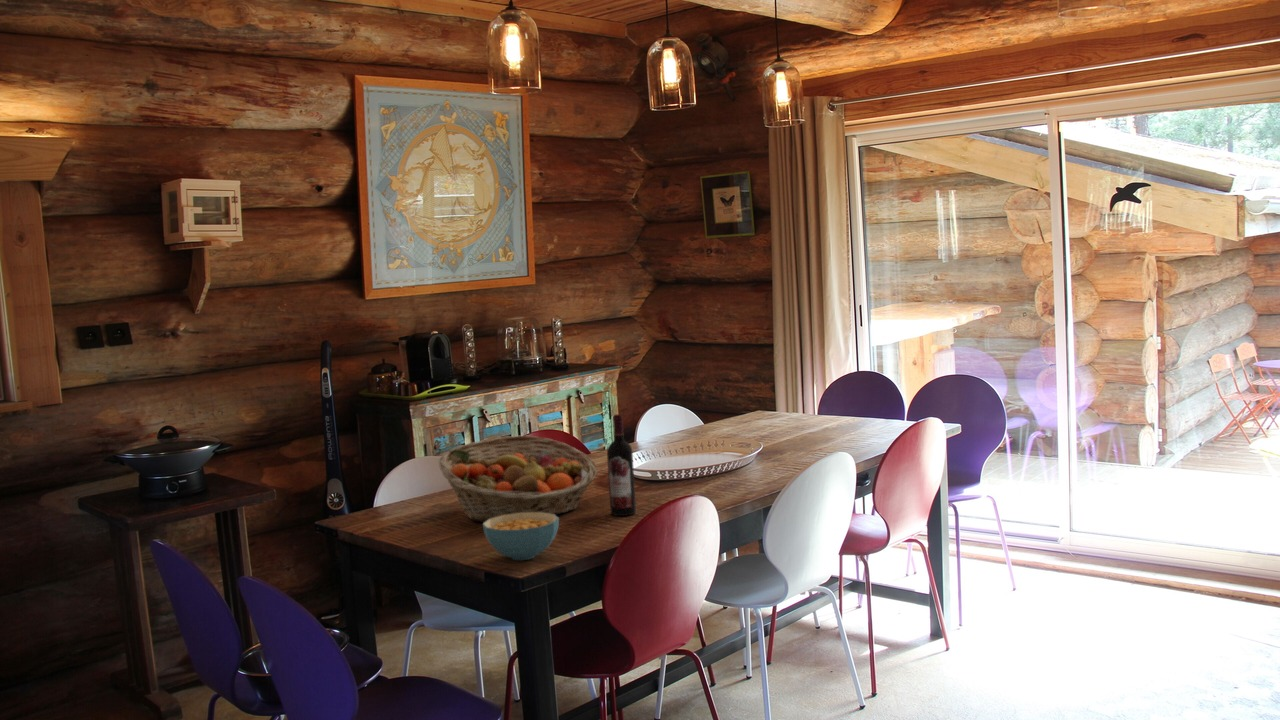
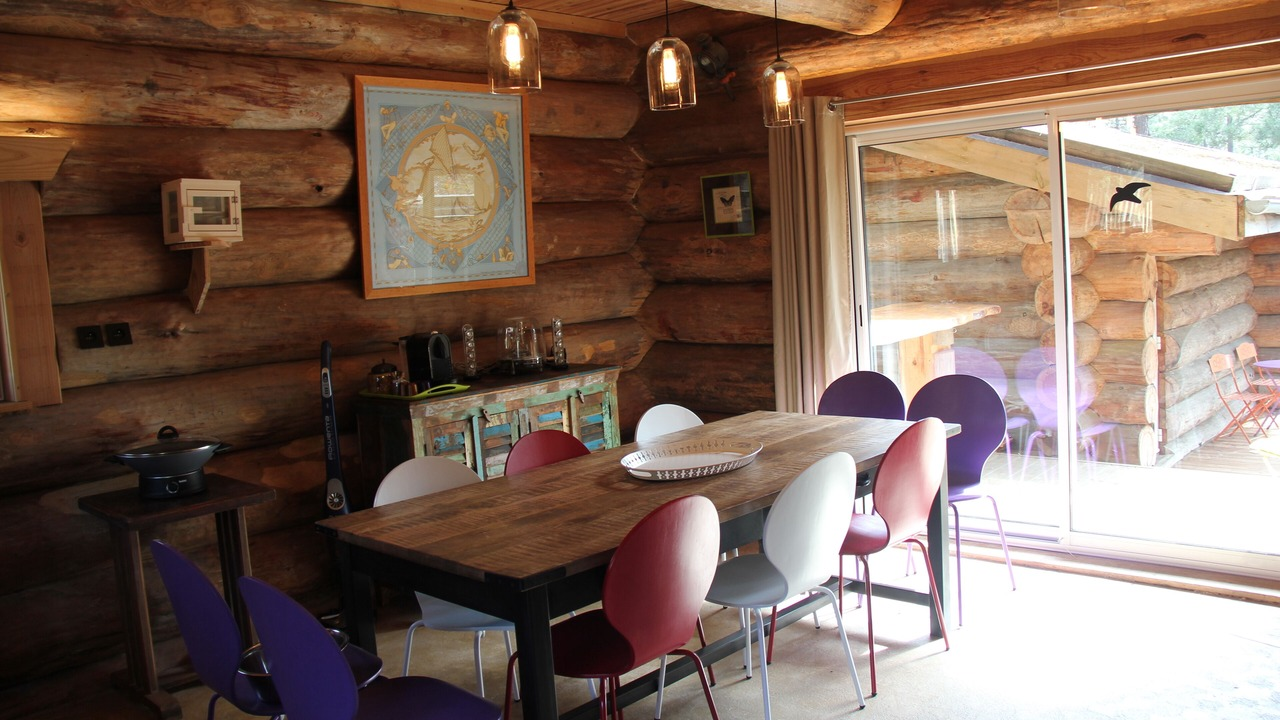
- wine bottle (620, 464)
- cereal bowl (522, 539)
- fruit basket (519, 477)
